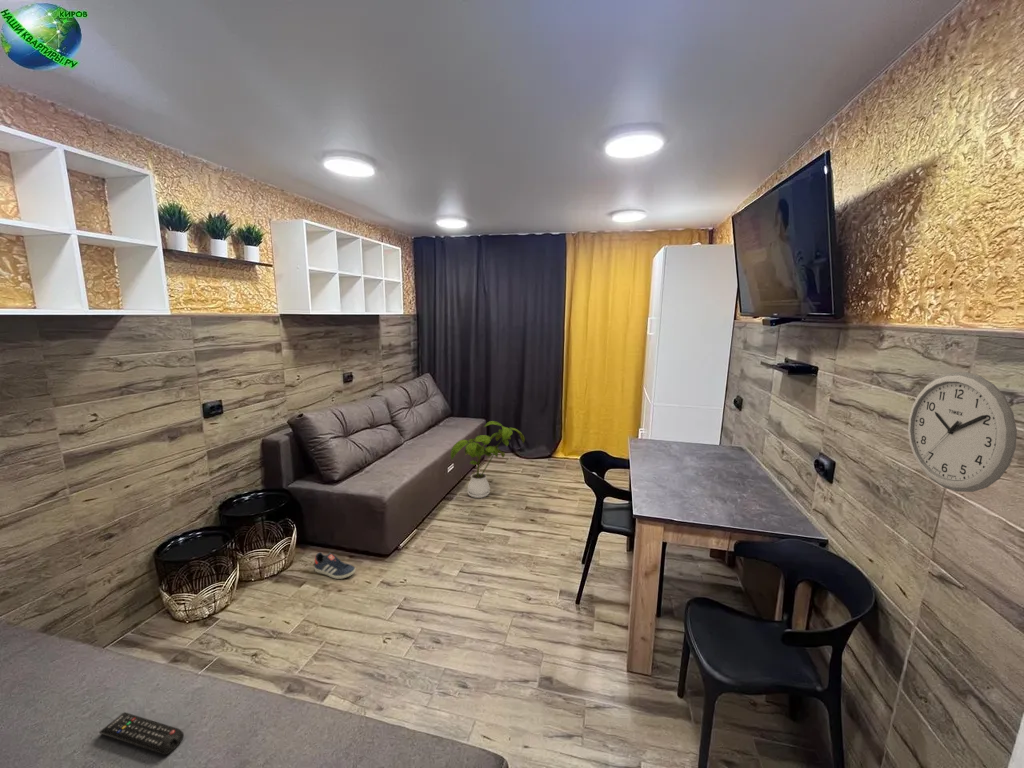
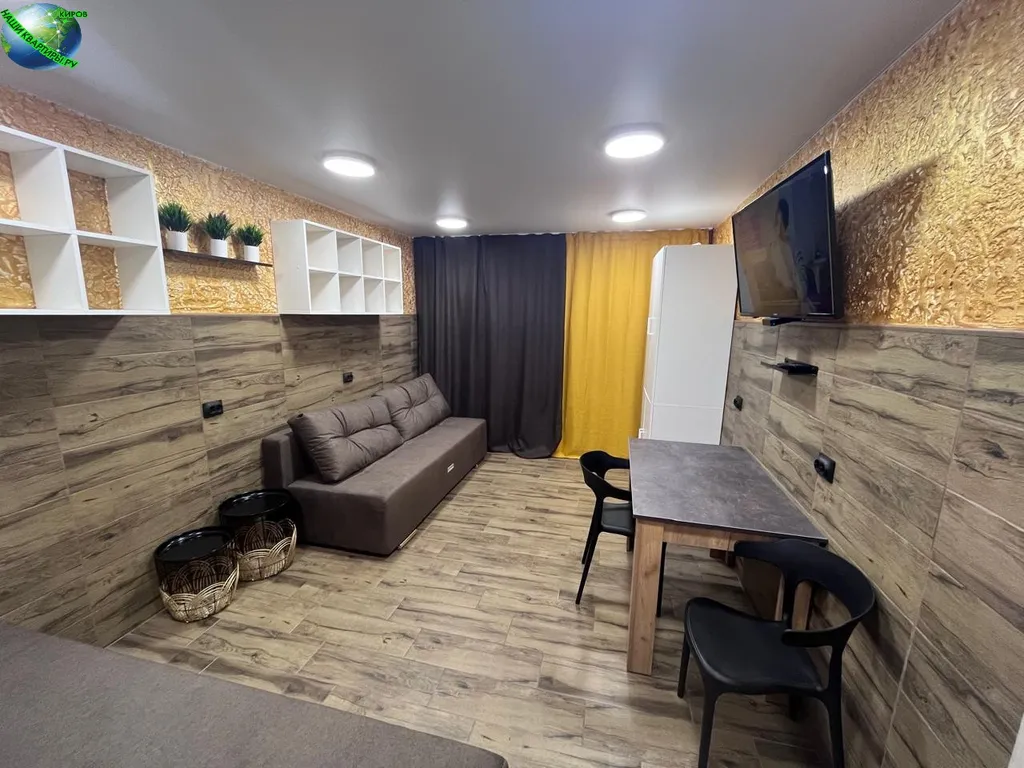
- house plant (491, 457)
- remote control (141, 733)
- sneaker (333, 563)
- wall clock (951, 430)
